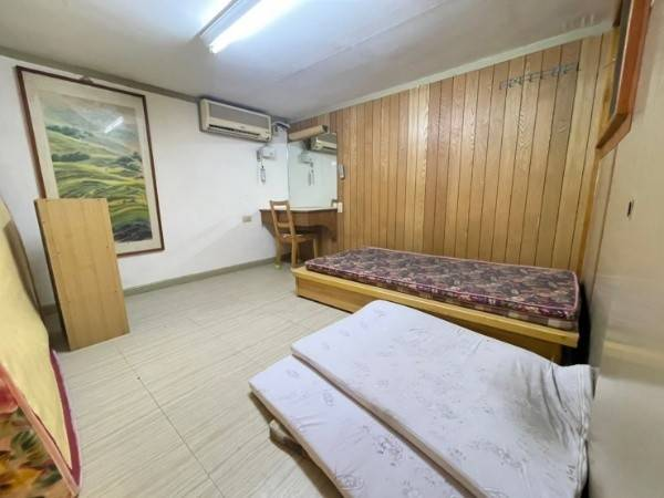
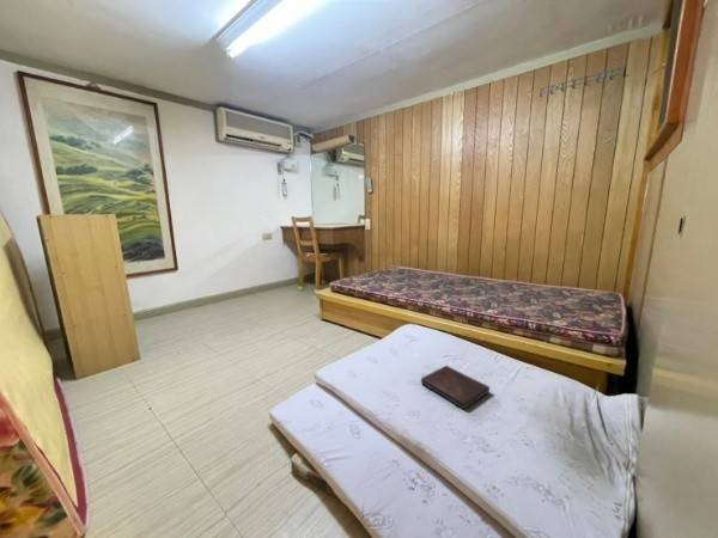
+ book (454, 385)
